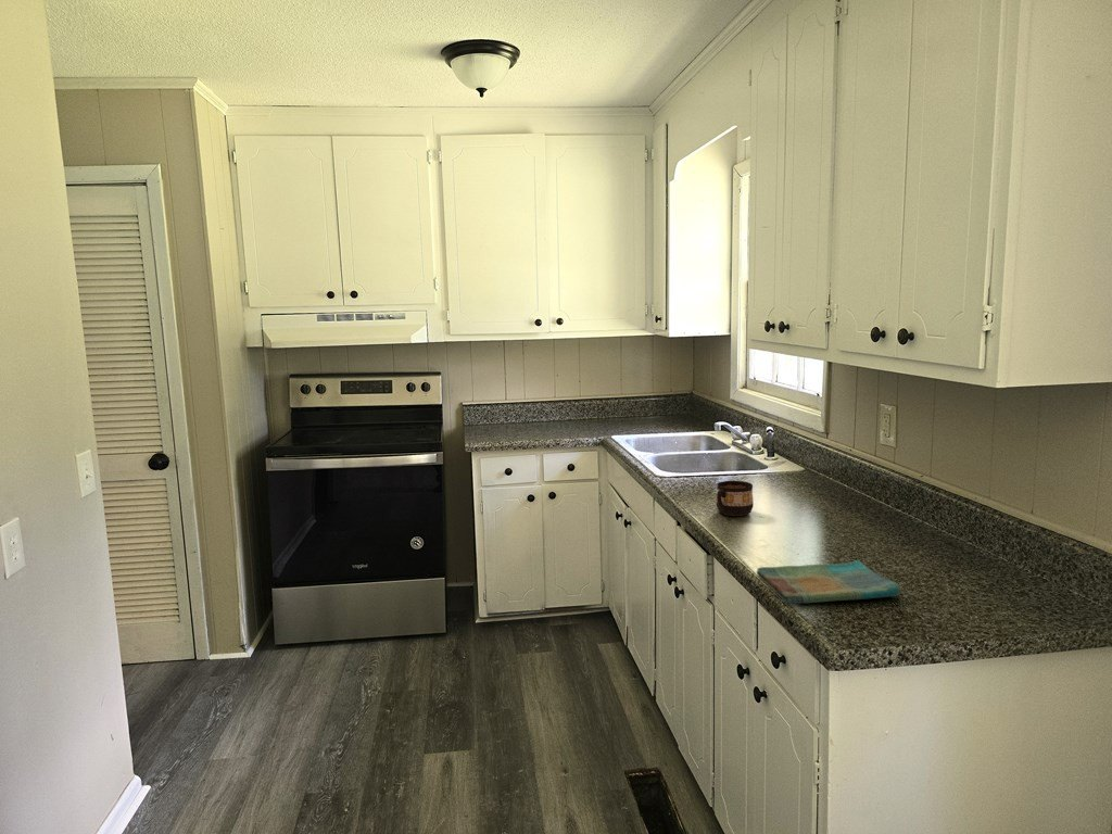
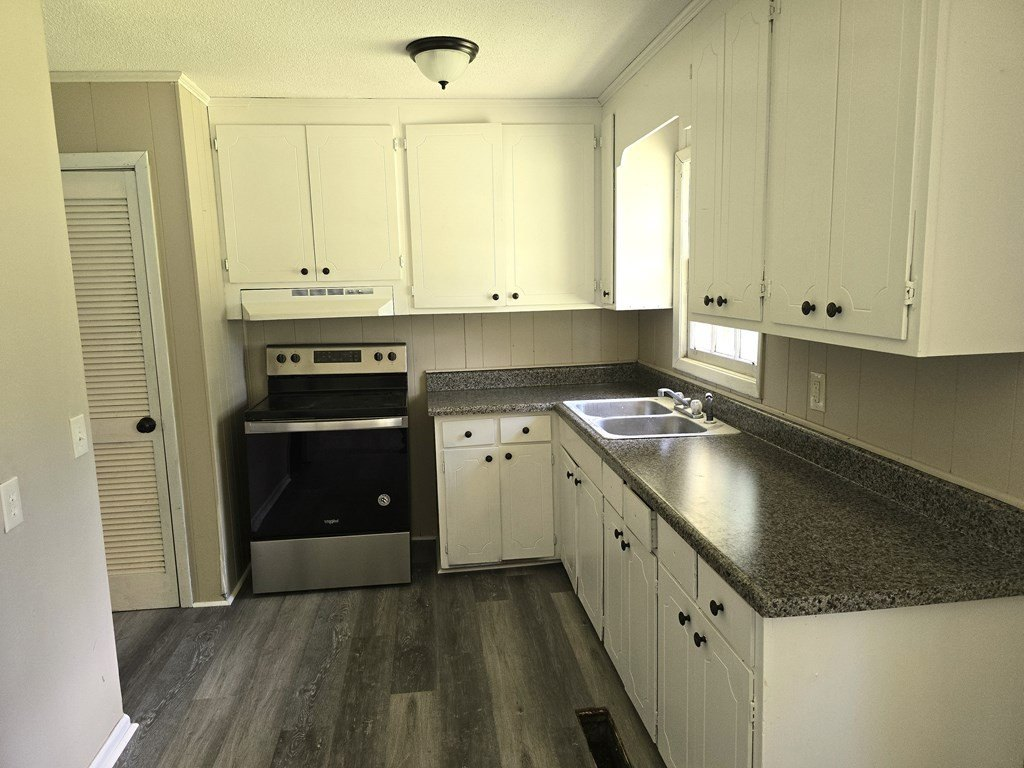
- cup (732, 498)
- dish towel (825, 580)
